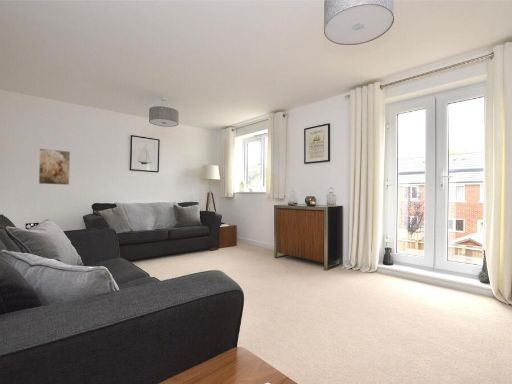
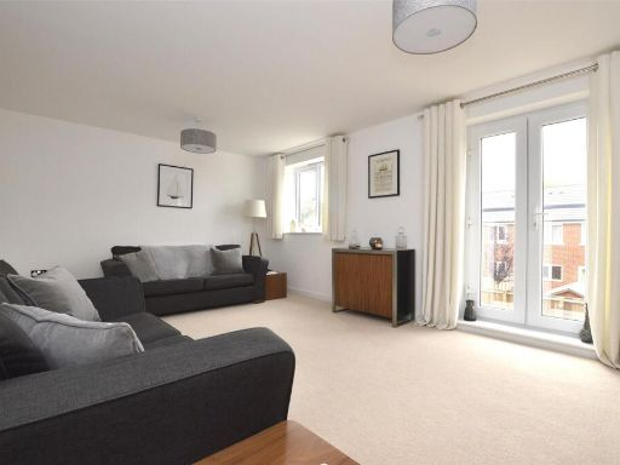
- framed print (54, 167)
